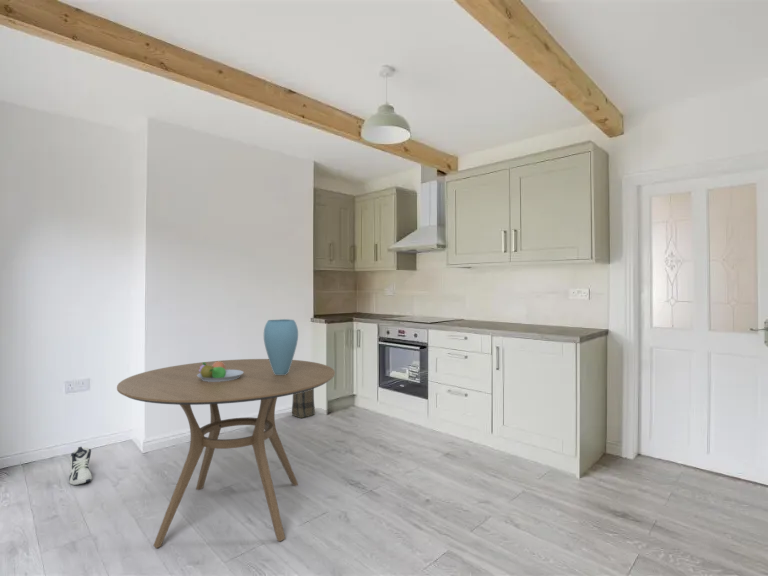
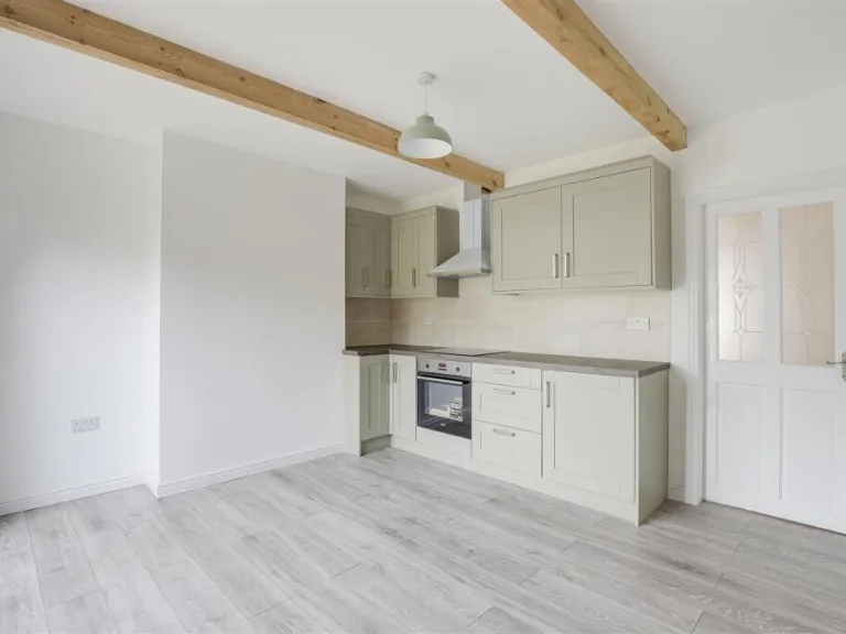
- dining table (234, 443)
- fruit bowl (219, 369)
- vase (281, 346)
- basket (303, 396)
- sneaker (80, 463)
